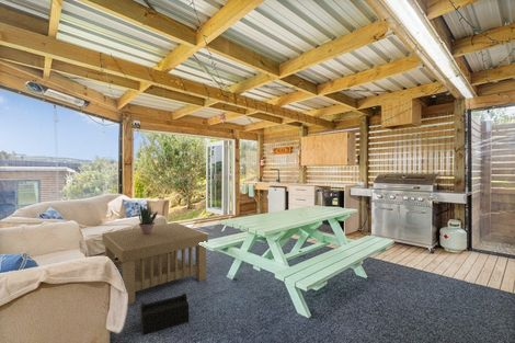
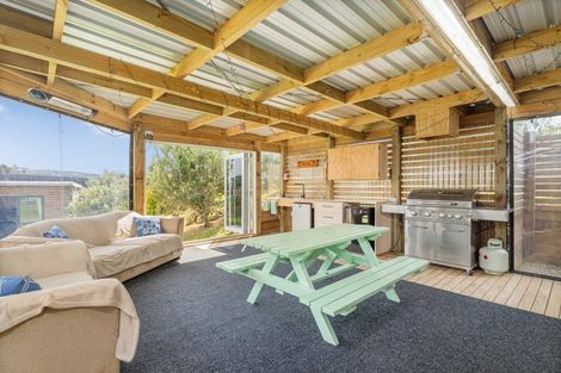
- speaker (164, 310)
- coffee table (154, 255)
- potted plant (147, 218)
